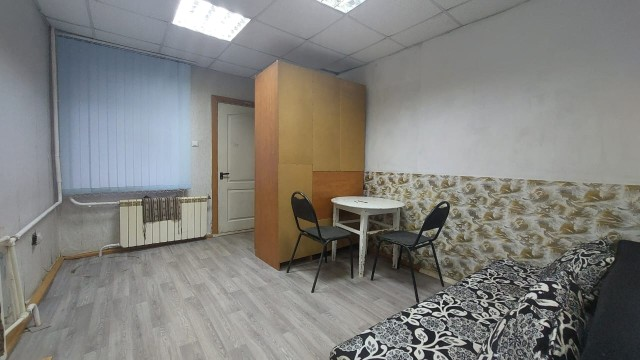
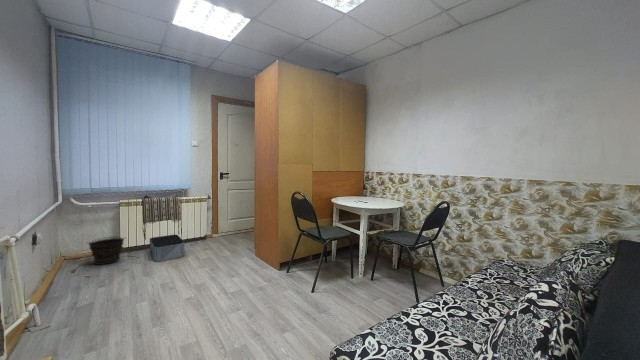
+ bucket (107, 250)
+ storage bin (166, 247)
